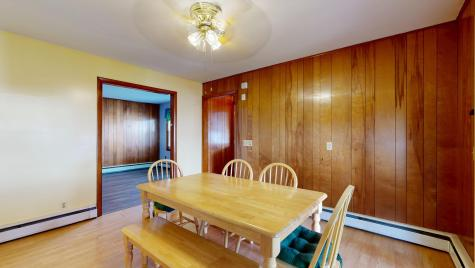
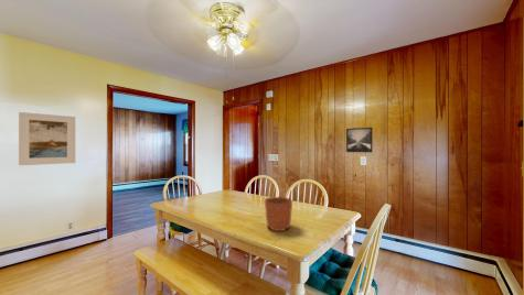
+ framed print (359, 140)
+ plant pot (278, 206)
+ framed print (49, 139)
